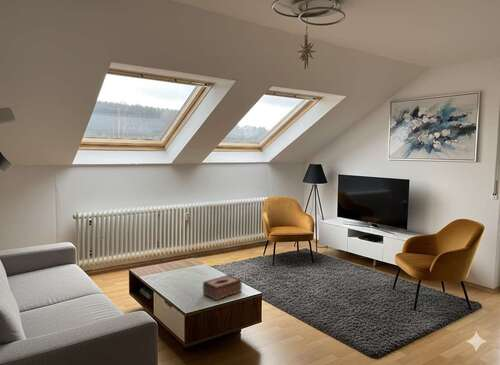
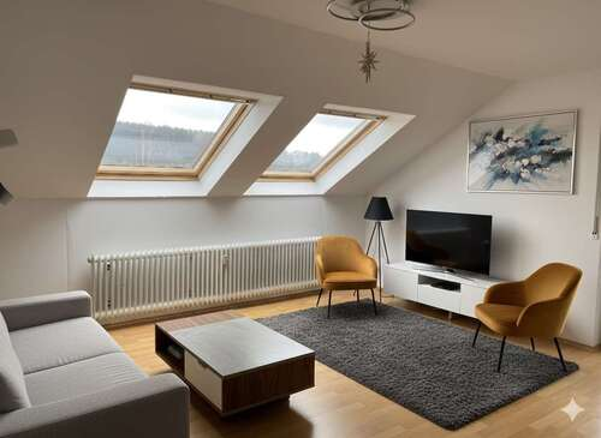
- tissue box (222, 287)
